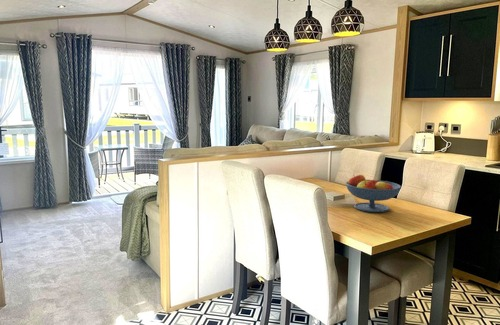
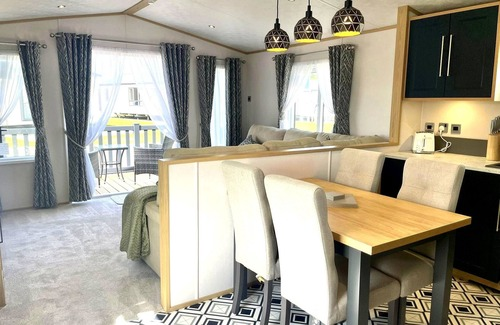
- fruit bowl (372, 192)
